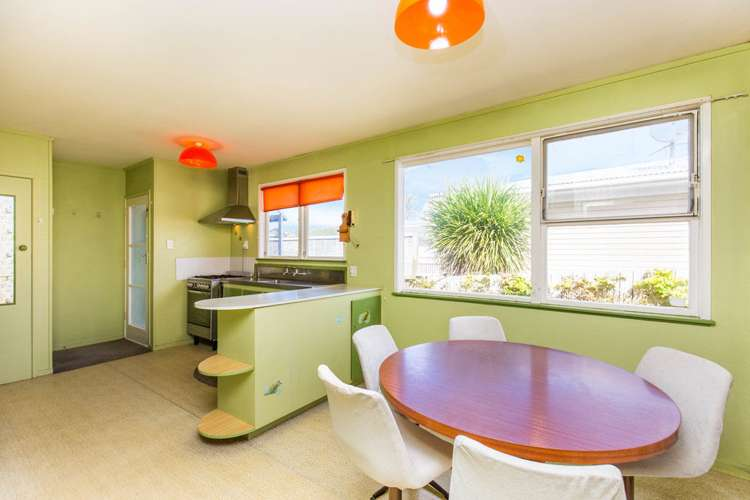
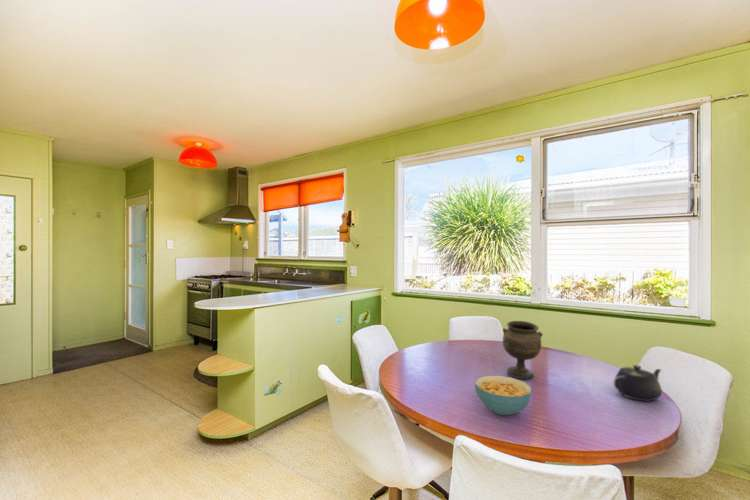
+ cereal bowl (502, 398)
+ goblet (521, 349)
+ teapot (638, 380)
